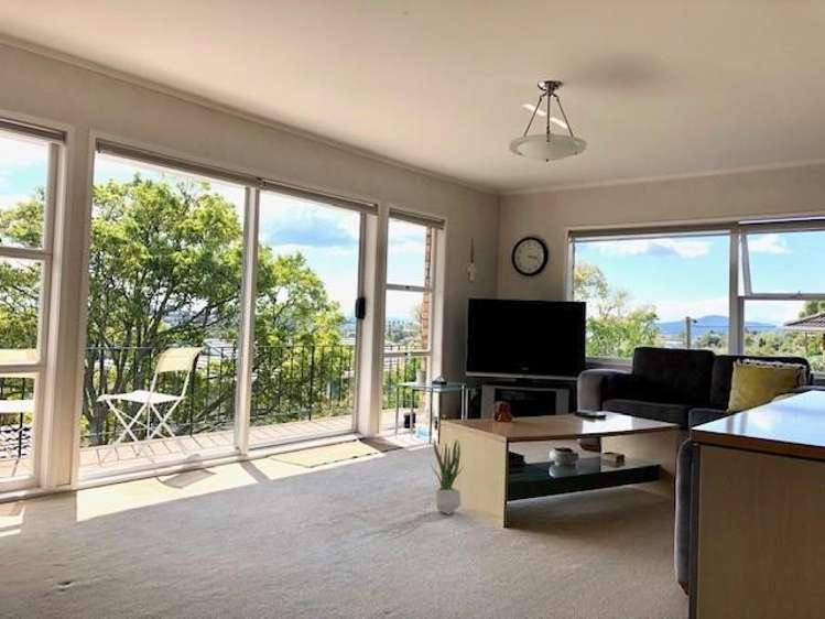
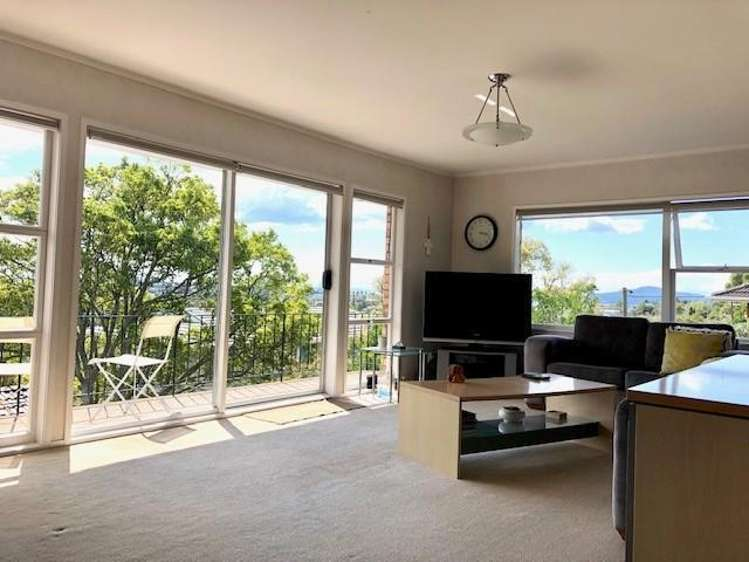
- potted plant (448, 475)
